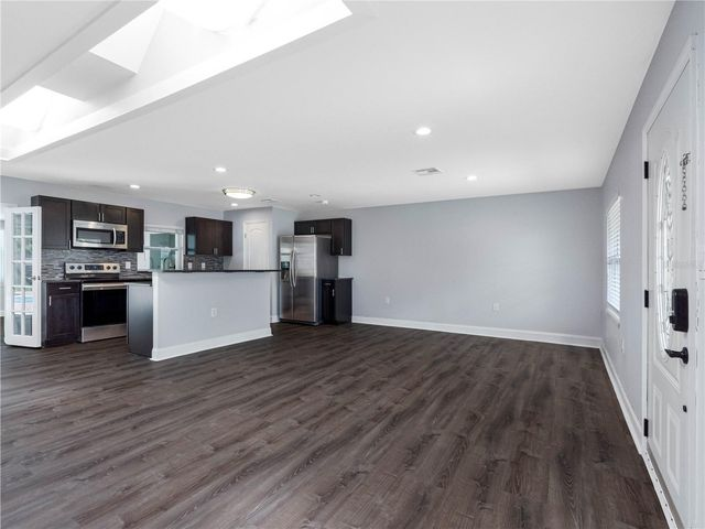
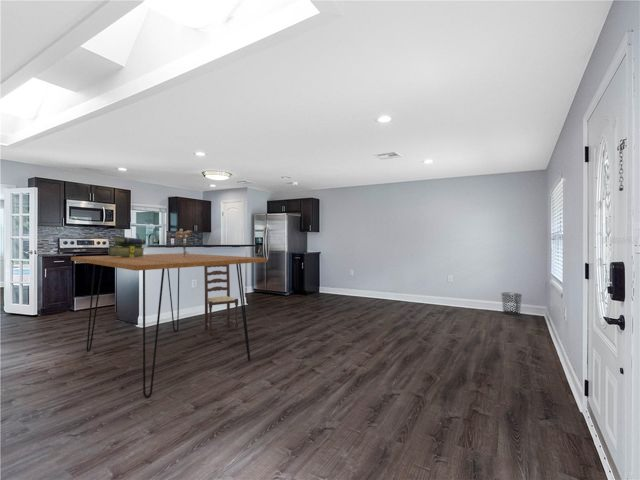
+ dining table (160, 306)
+ bouquet (183, 242)
+ stack of books (127, 246)
+ dining chair (220, 297)
+ waste bin (511, 304)
